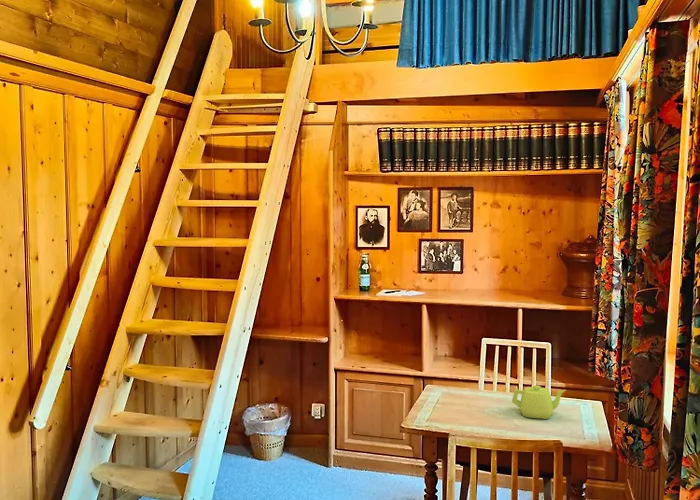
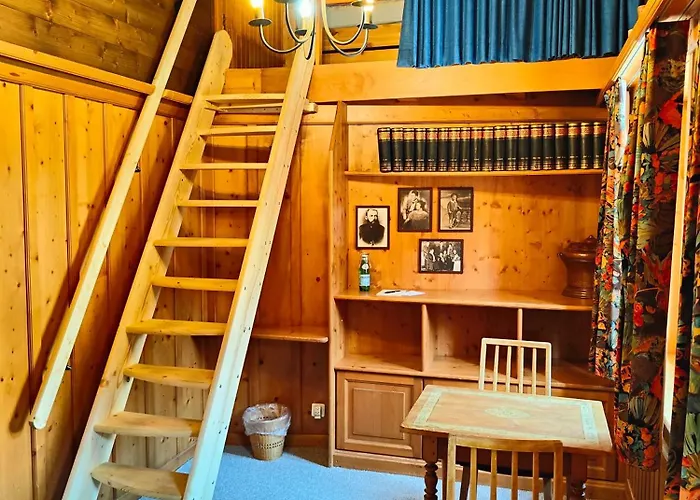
- teapot (538, 400)
